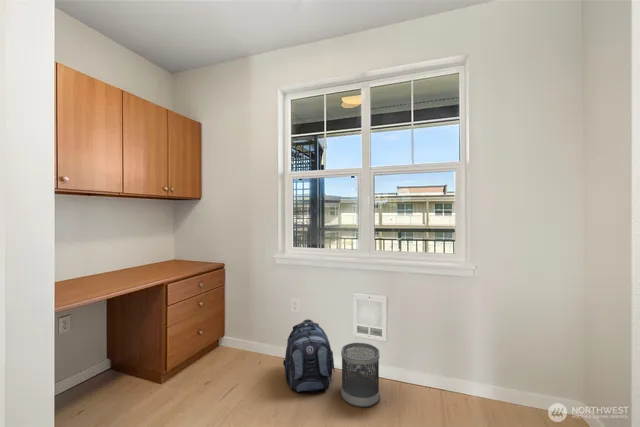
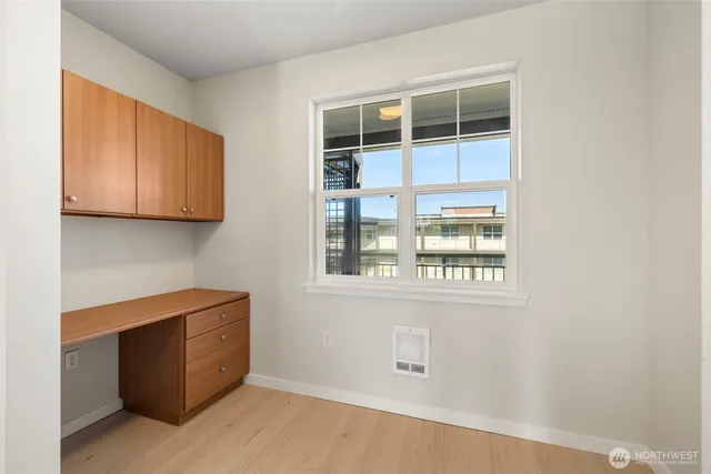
- wastebasket (360, 372)
- backpack (308, 349)
